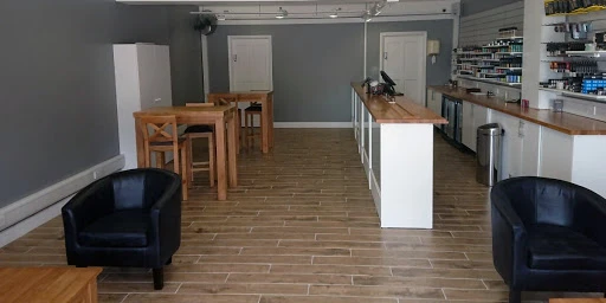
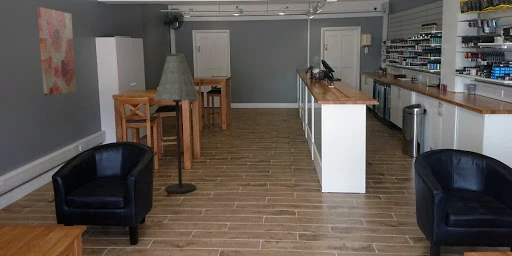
+ wall art (58, 52)
+ floor lamp (177, 122)
